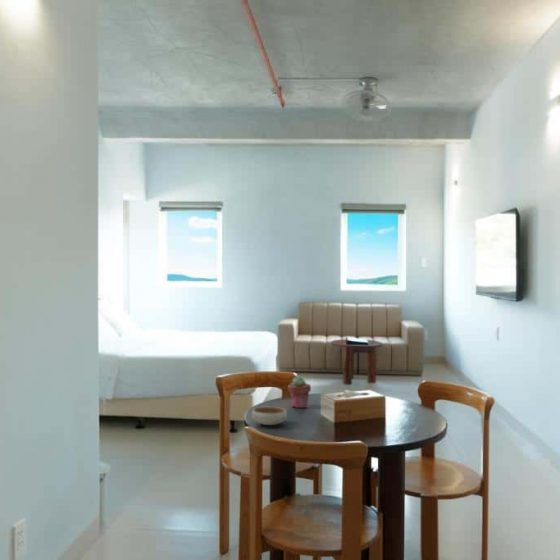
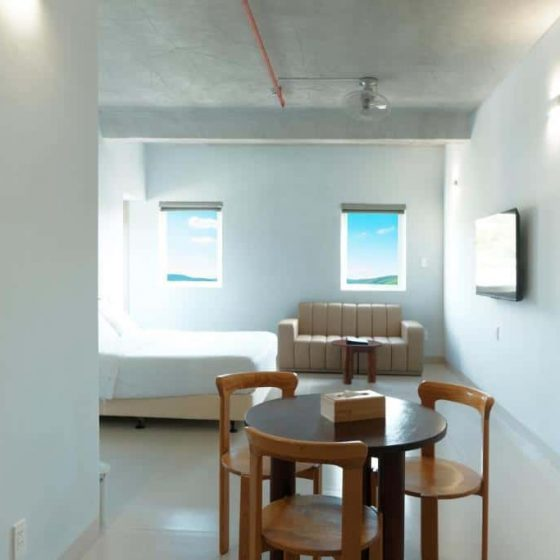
- potted succulent (299, 391)
- bowl (269, 416)
